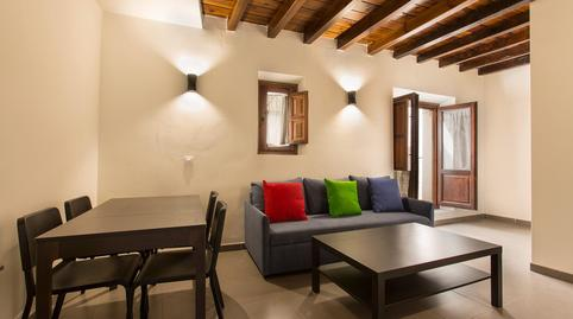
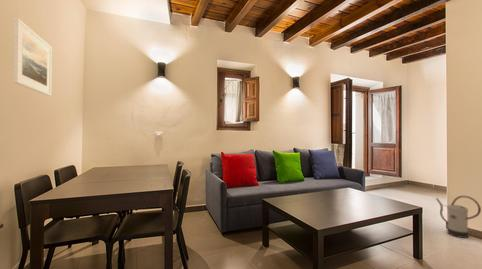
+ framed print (35, 62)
+ watering can (456, 214)
